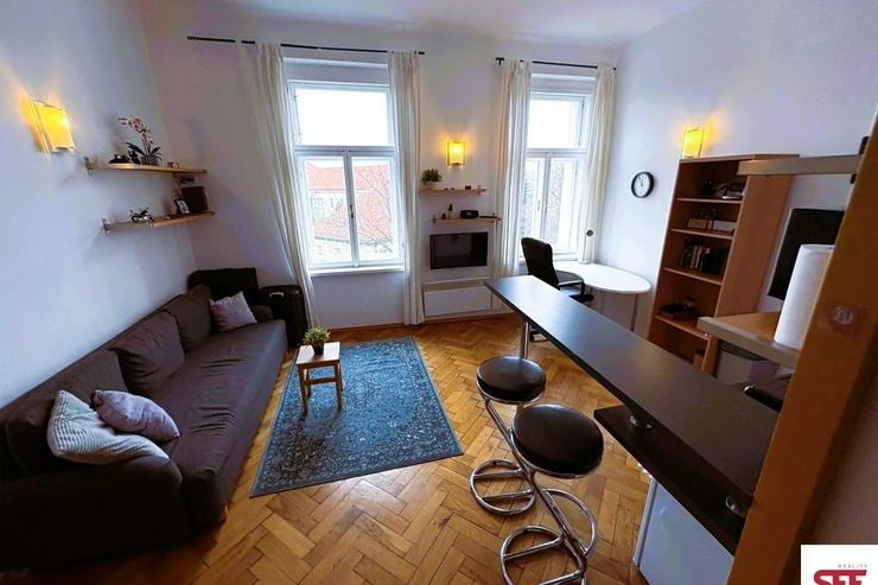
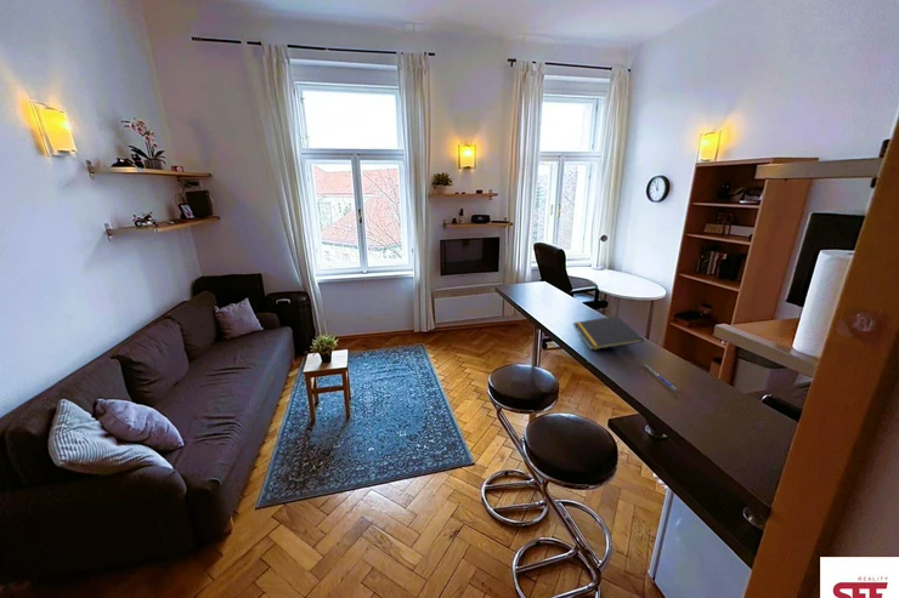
+ pen (658, 376)
+ notepad (604, 331)
